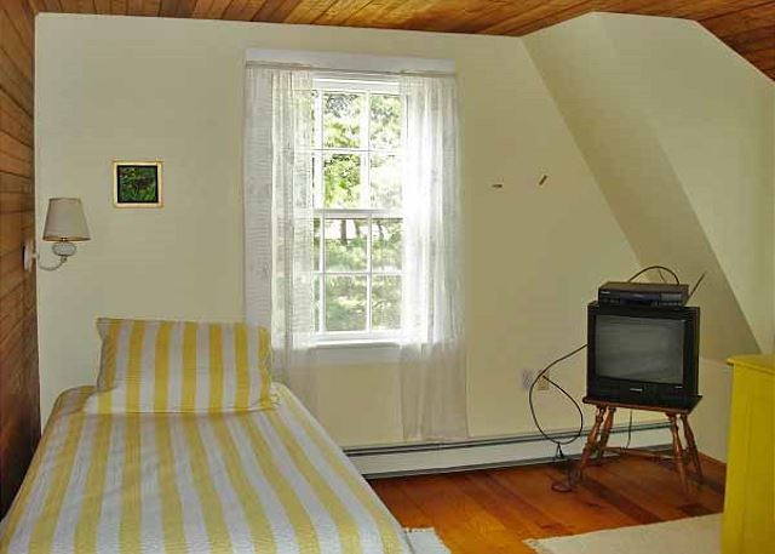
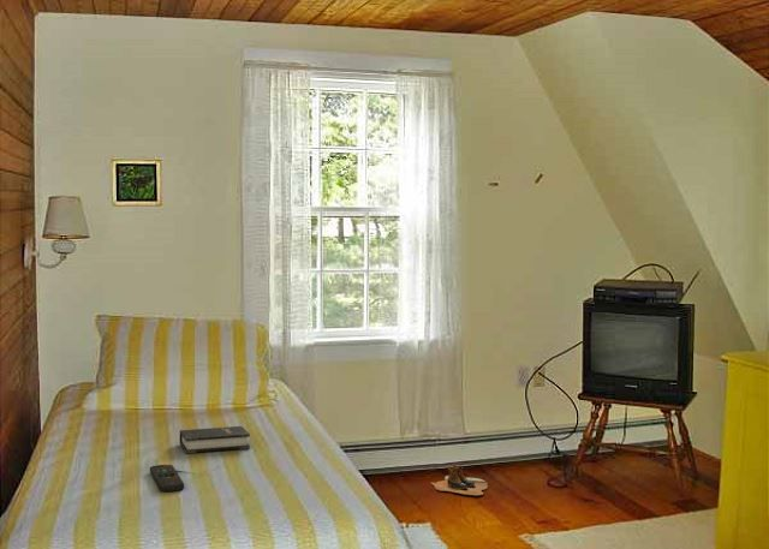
+ boots (461, 476)
+ hardback book (214, 438)
+ remote control (166, 477)
